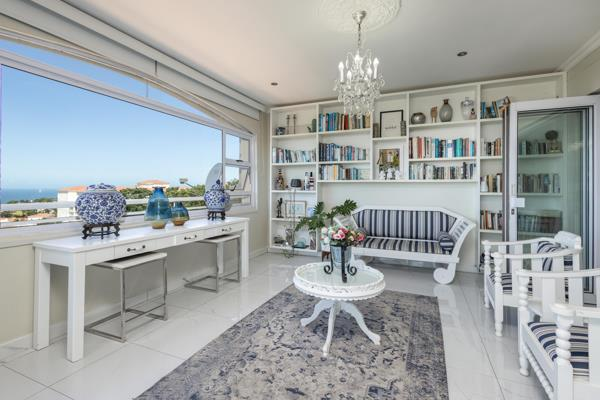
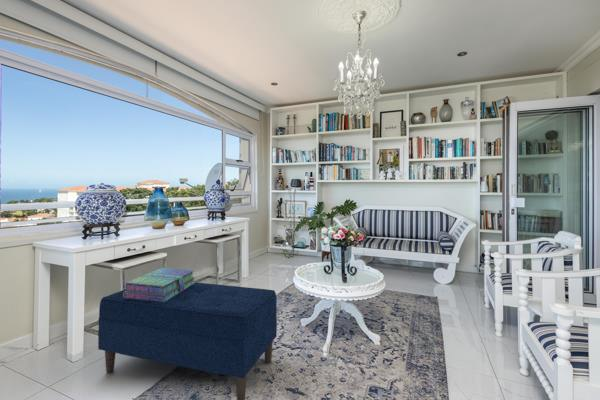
+ bench (191, 329)
+ stack of books (162, 284)
